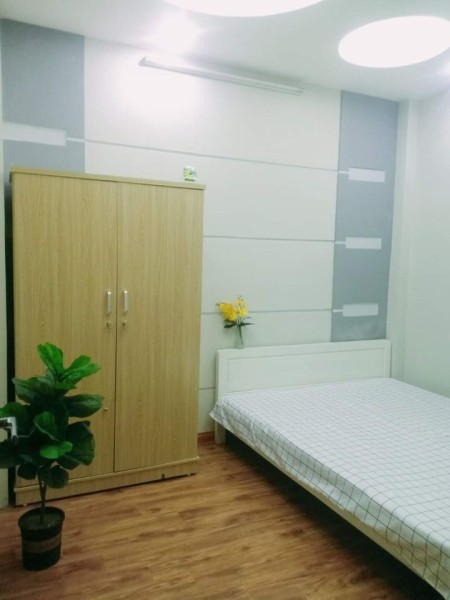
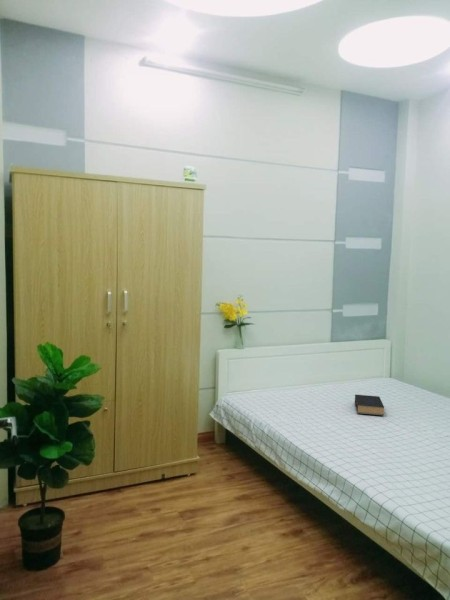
+ book (368, 405)
